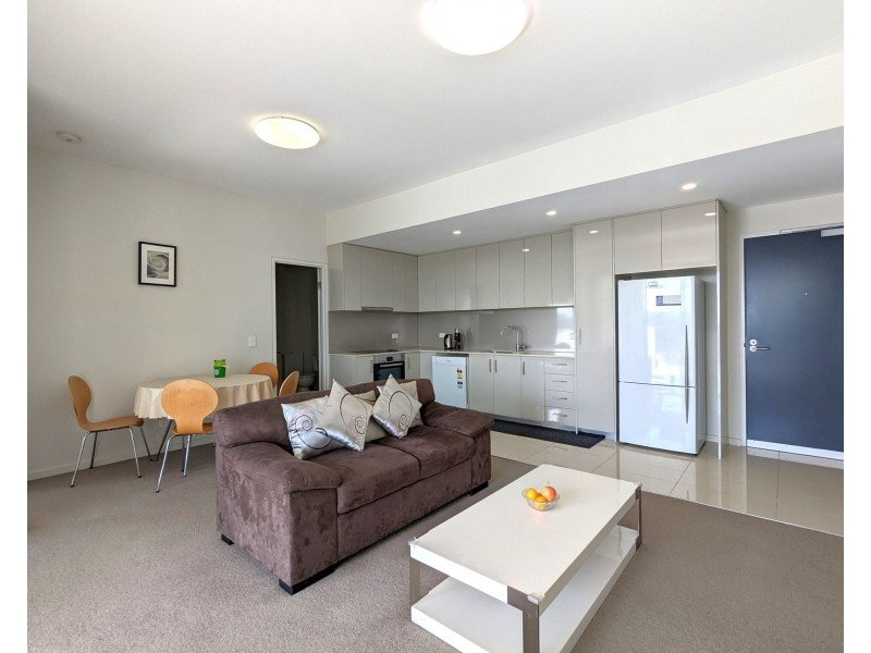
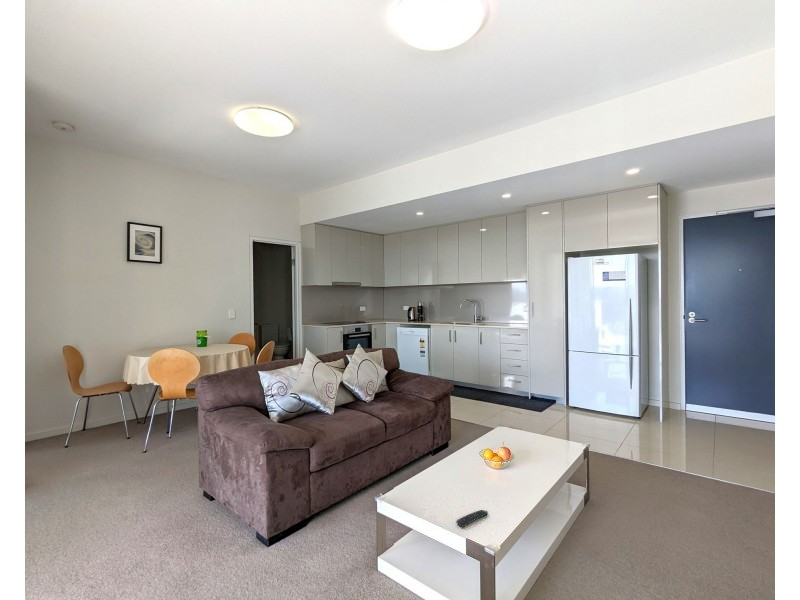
+ remote control (473, 517)
